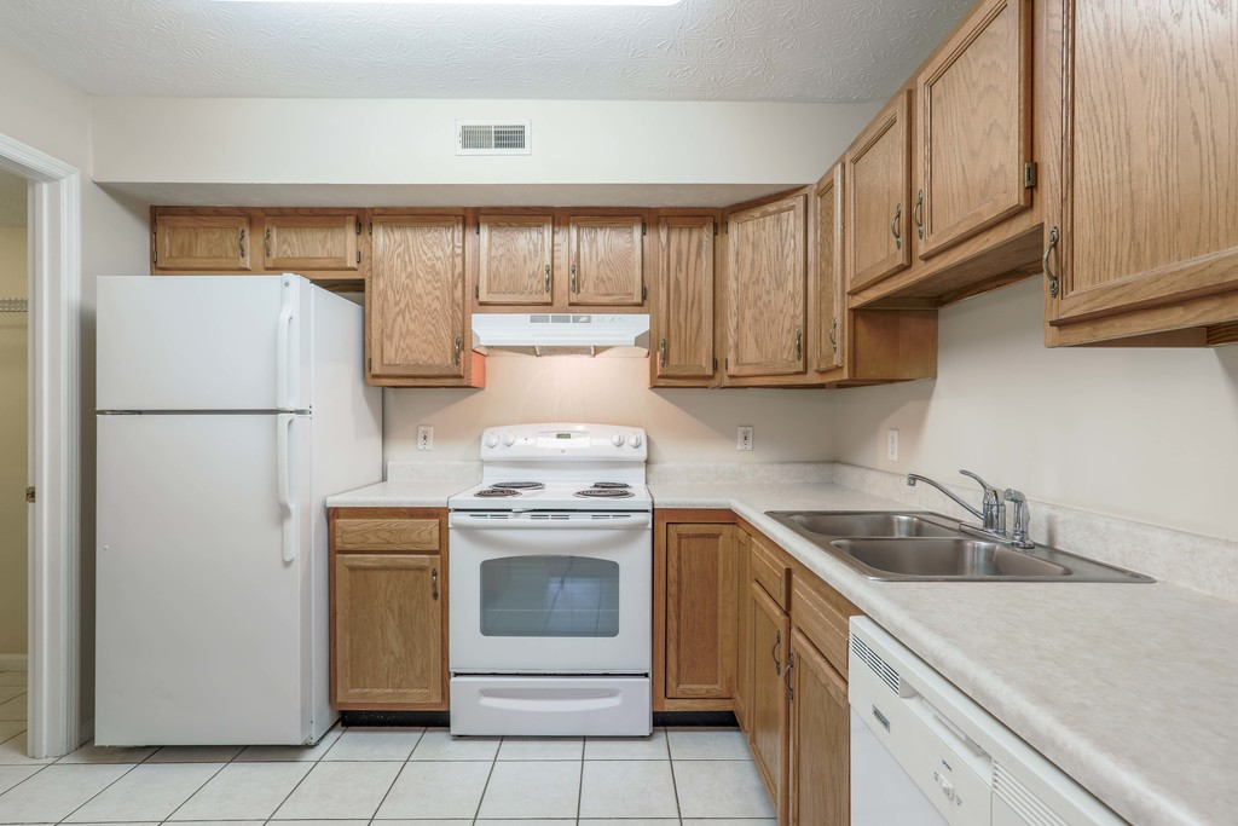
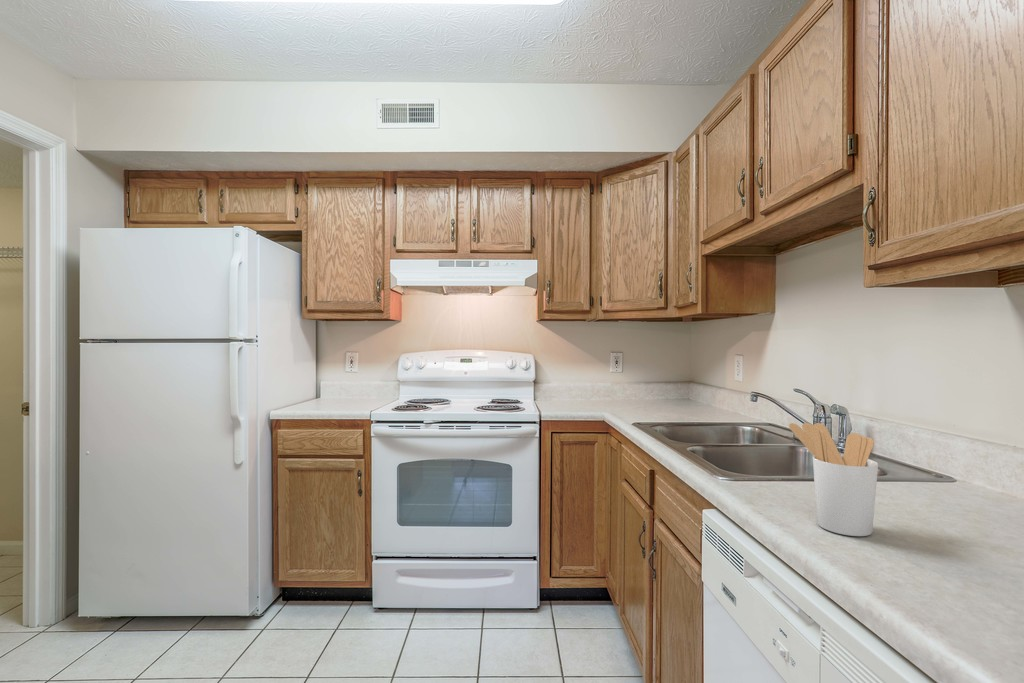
+ utensil holder (831, 473)
